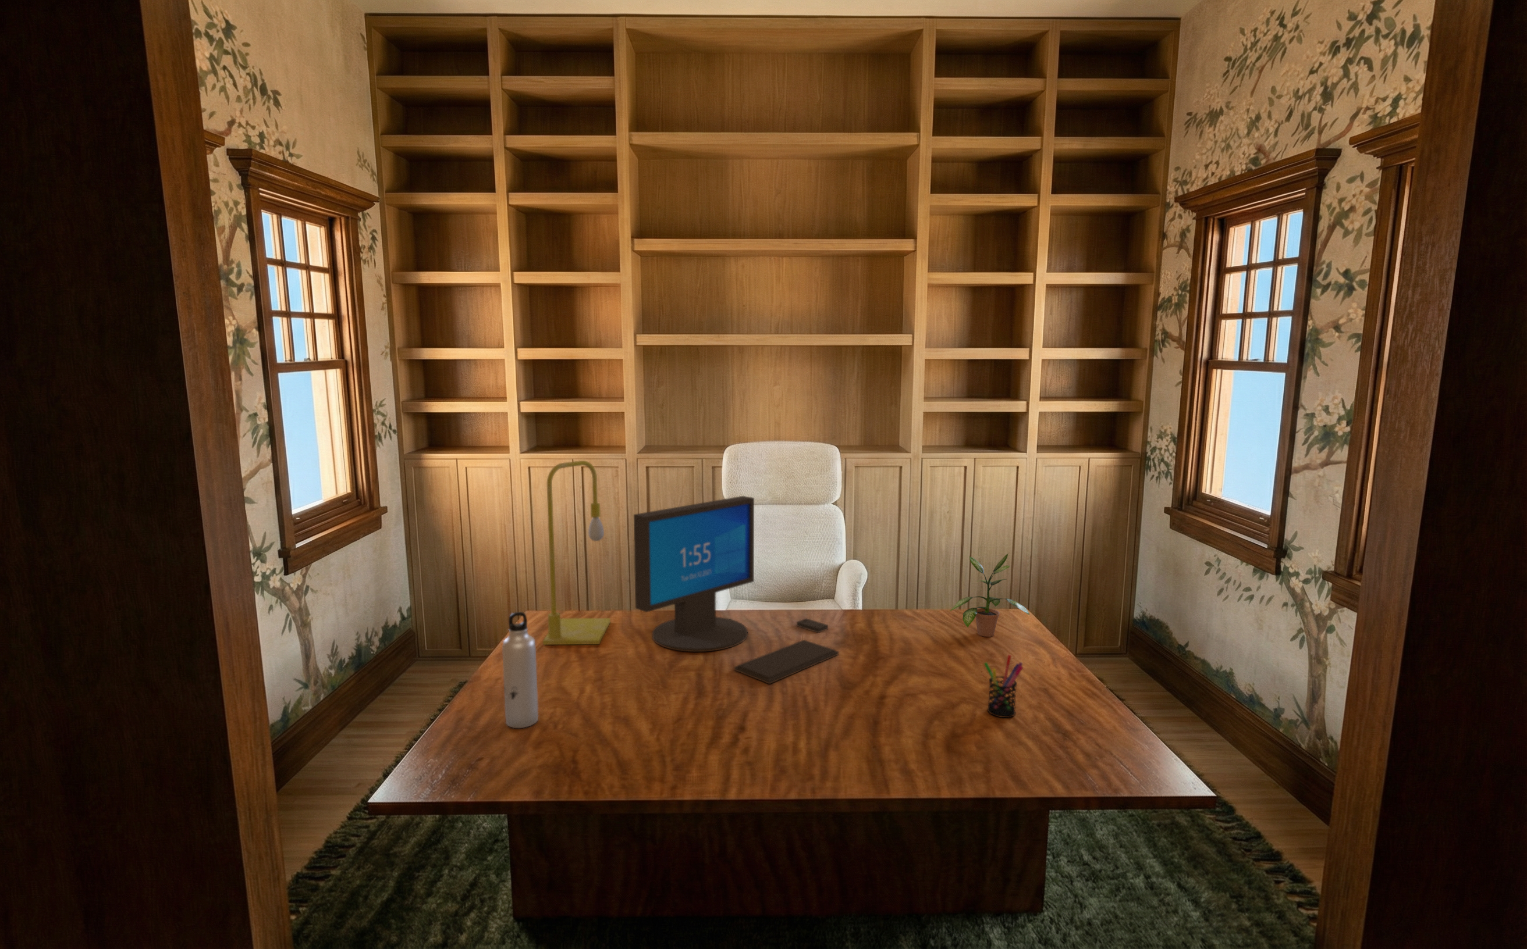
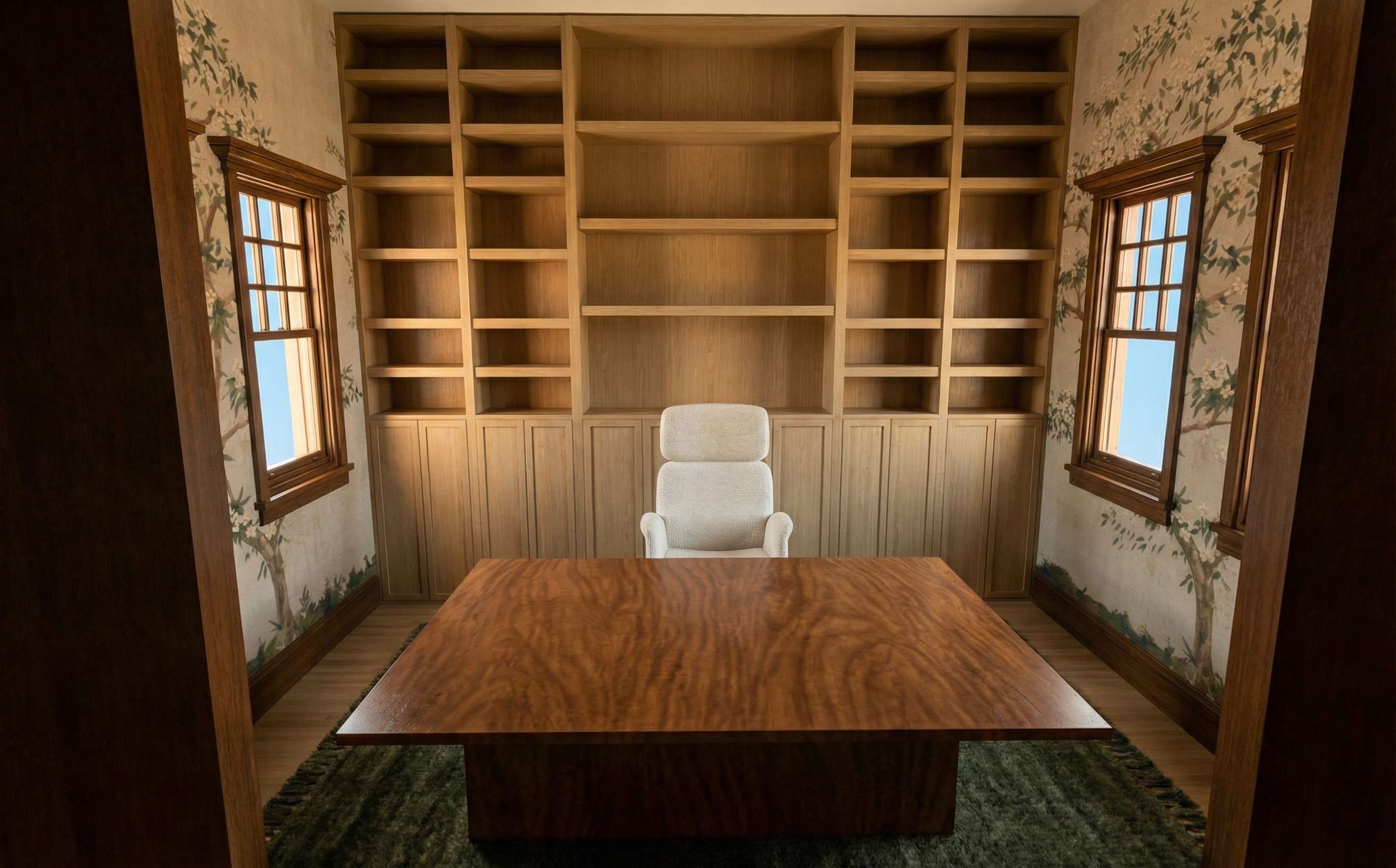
- water bottle (520, 668)
- monitor (736, 579)
- potted plant (988, 594)
- table lamp (588, 537)
- pen holder (1001, 683)
